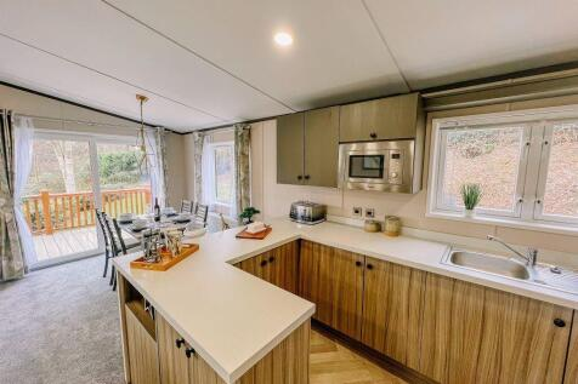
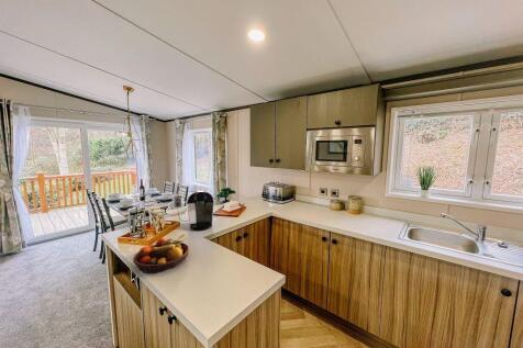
+ fruit bowl (163, 249)
+ coffee maker (193, 209)
